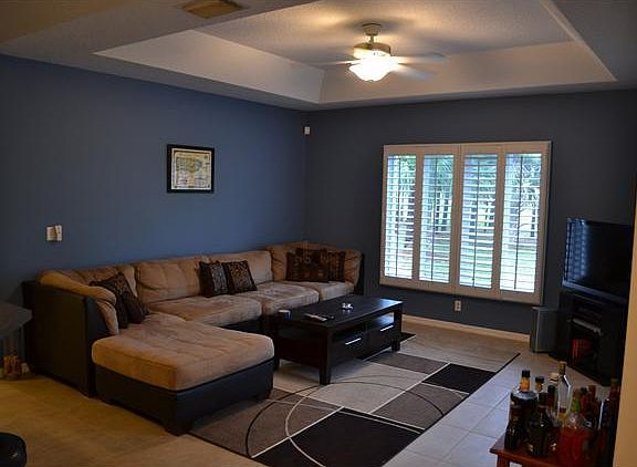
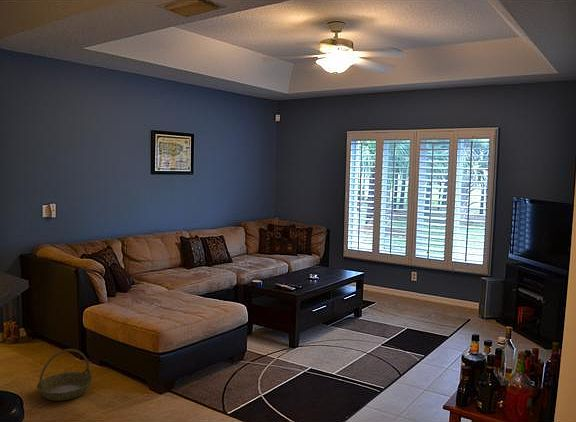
+ basket (66, 372)
